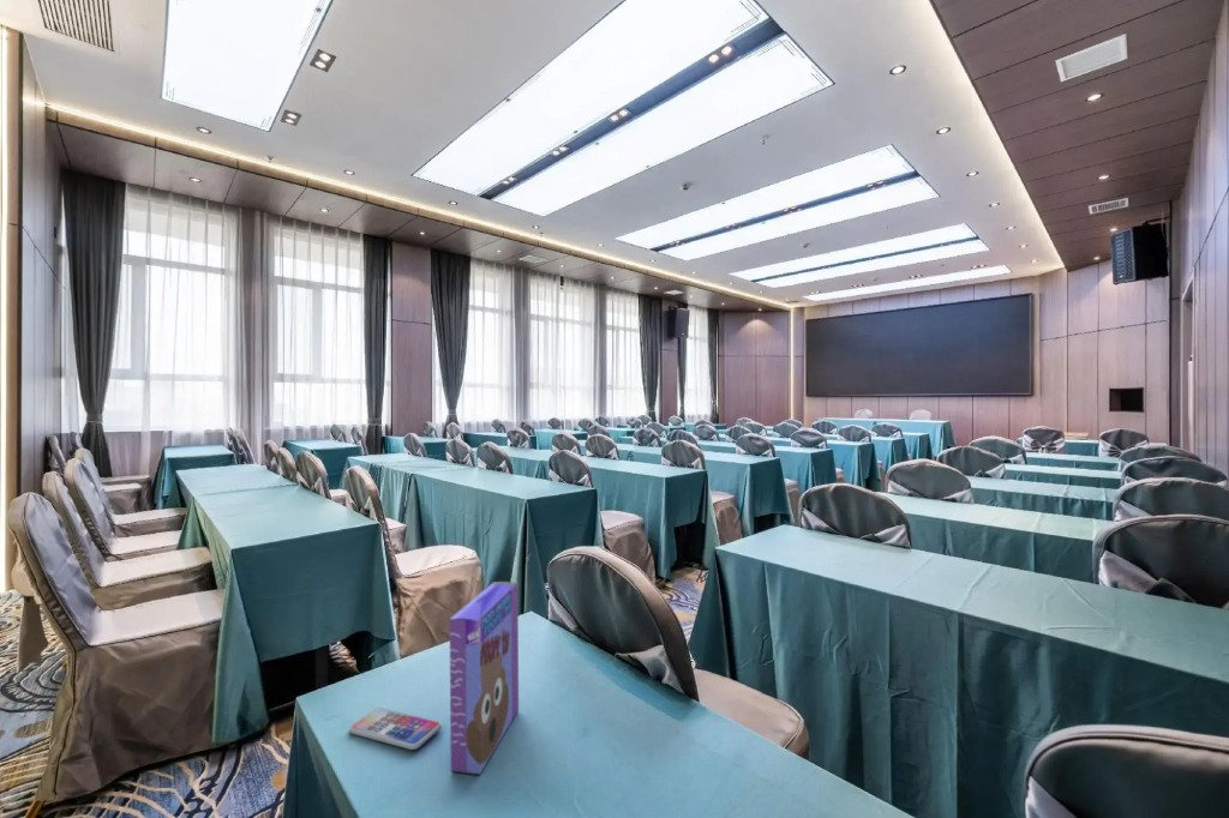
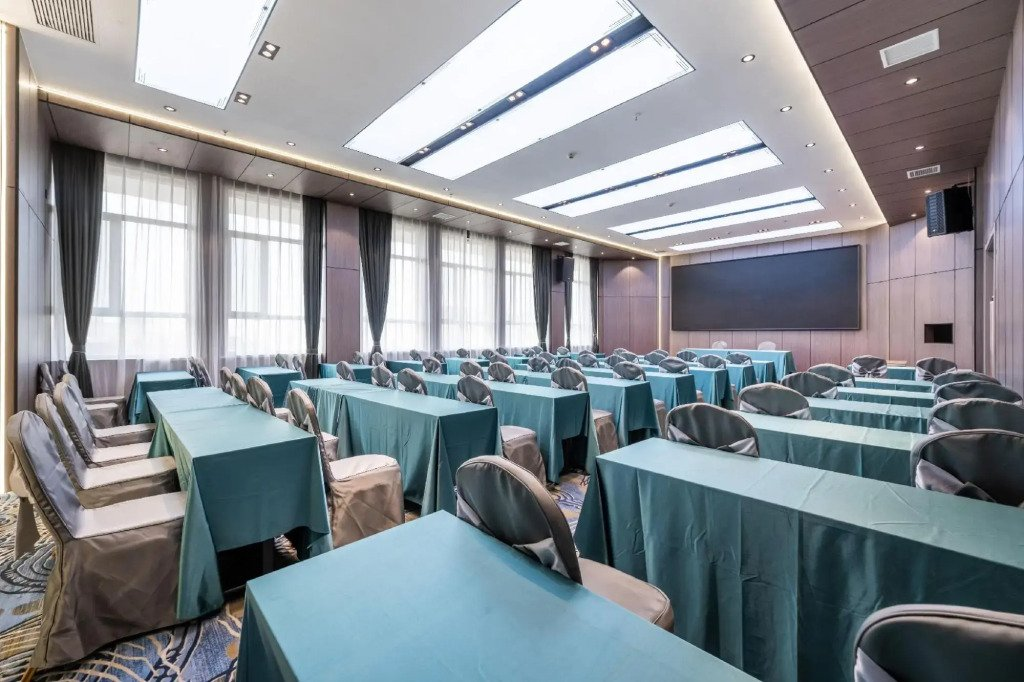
- cereal box (487, 668)
- smartphone (395, 727)
